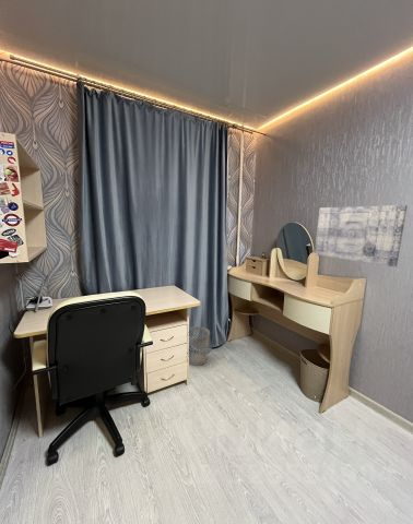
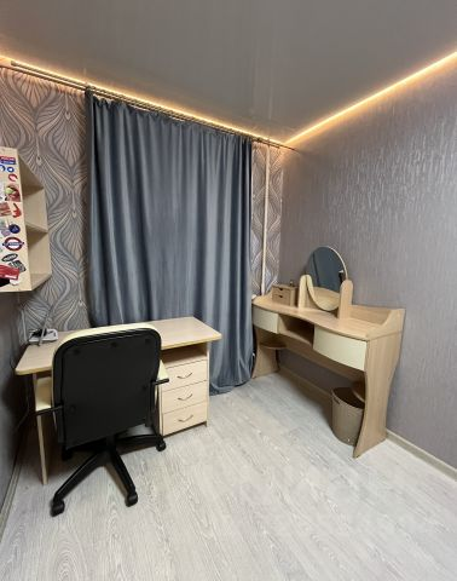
- wall art (353, 234)
- wastebasket (197, 346)
